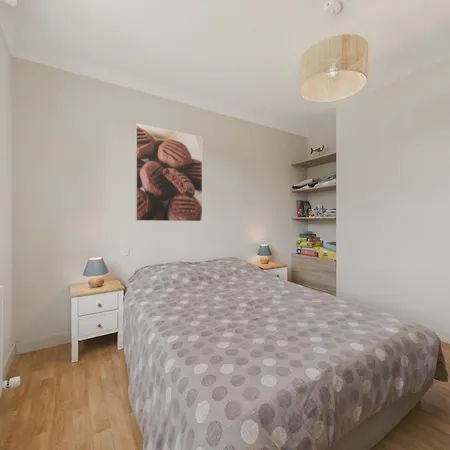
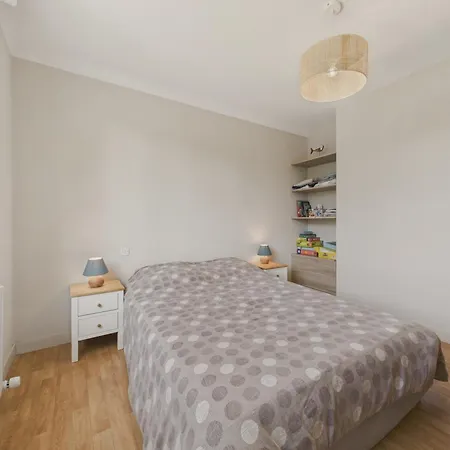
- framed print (171, 175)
